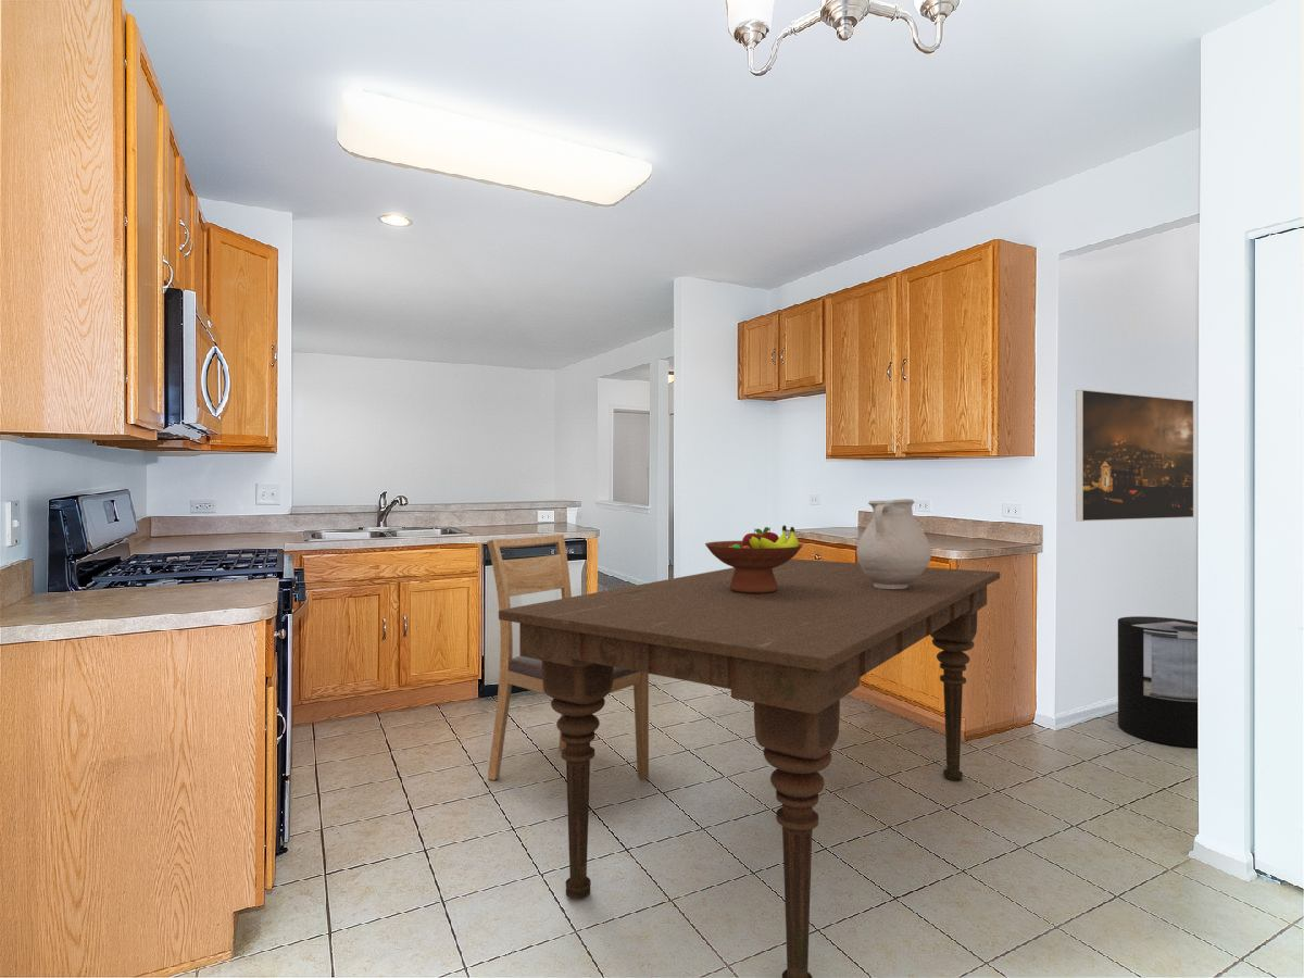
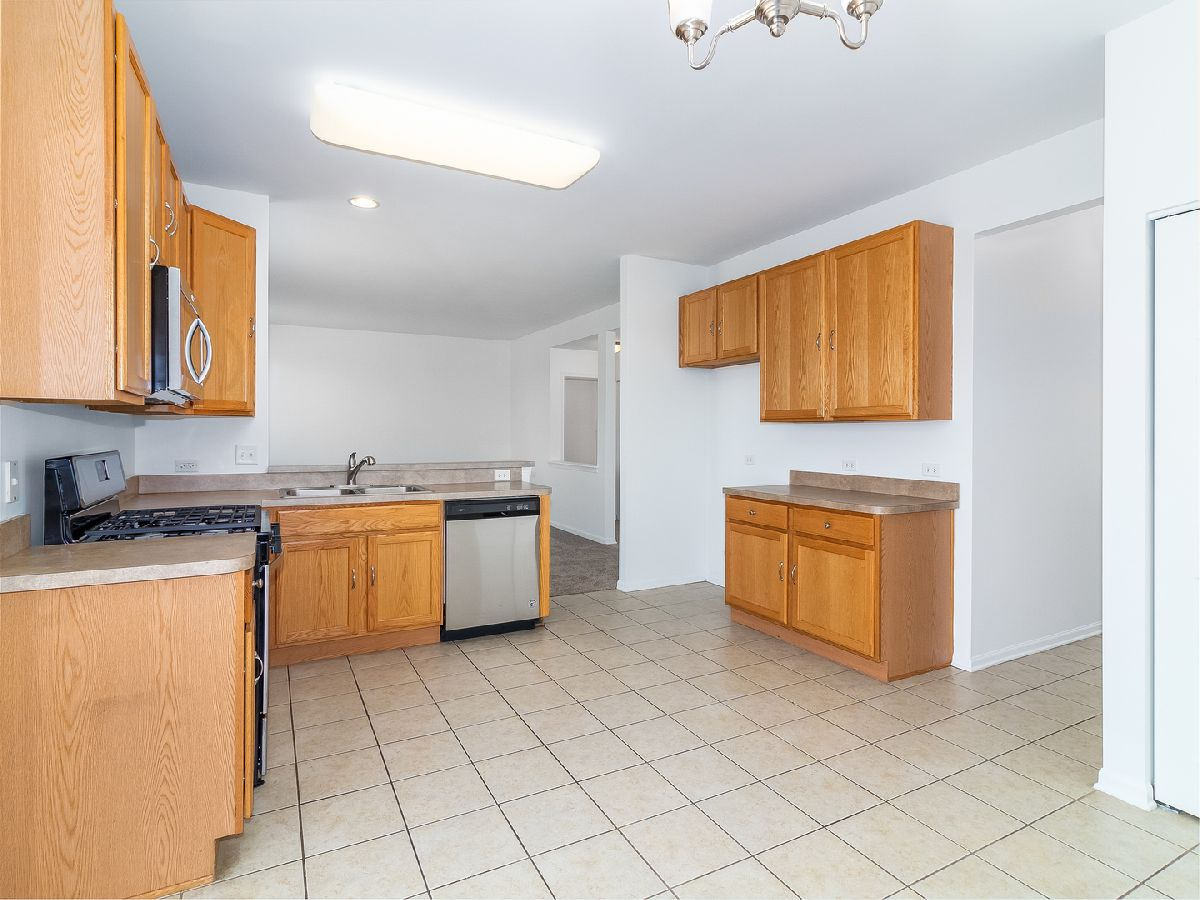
- dining table (795, 706)
- trash can (1166, 678)
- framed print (1138, 456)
- vase (893, 542)
- fruit bowl (753, 557)
- chair (541, 661)
